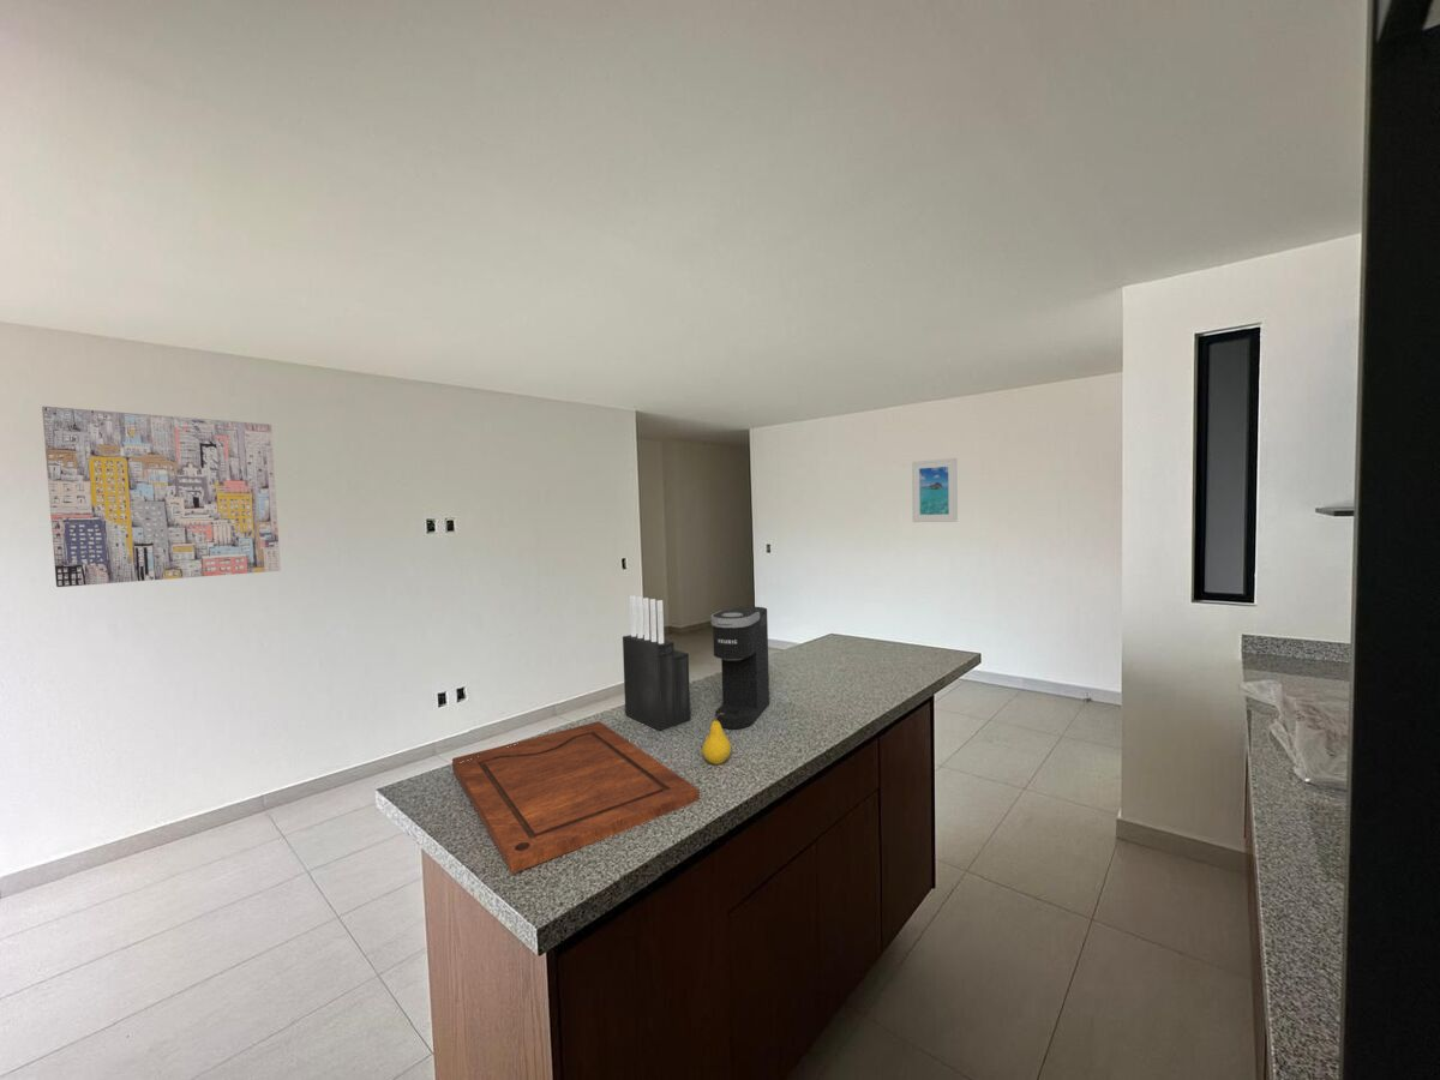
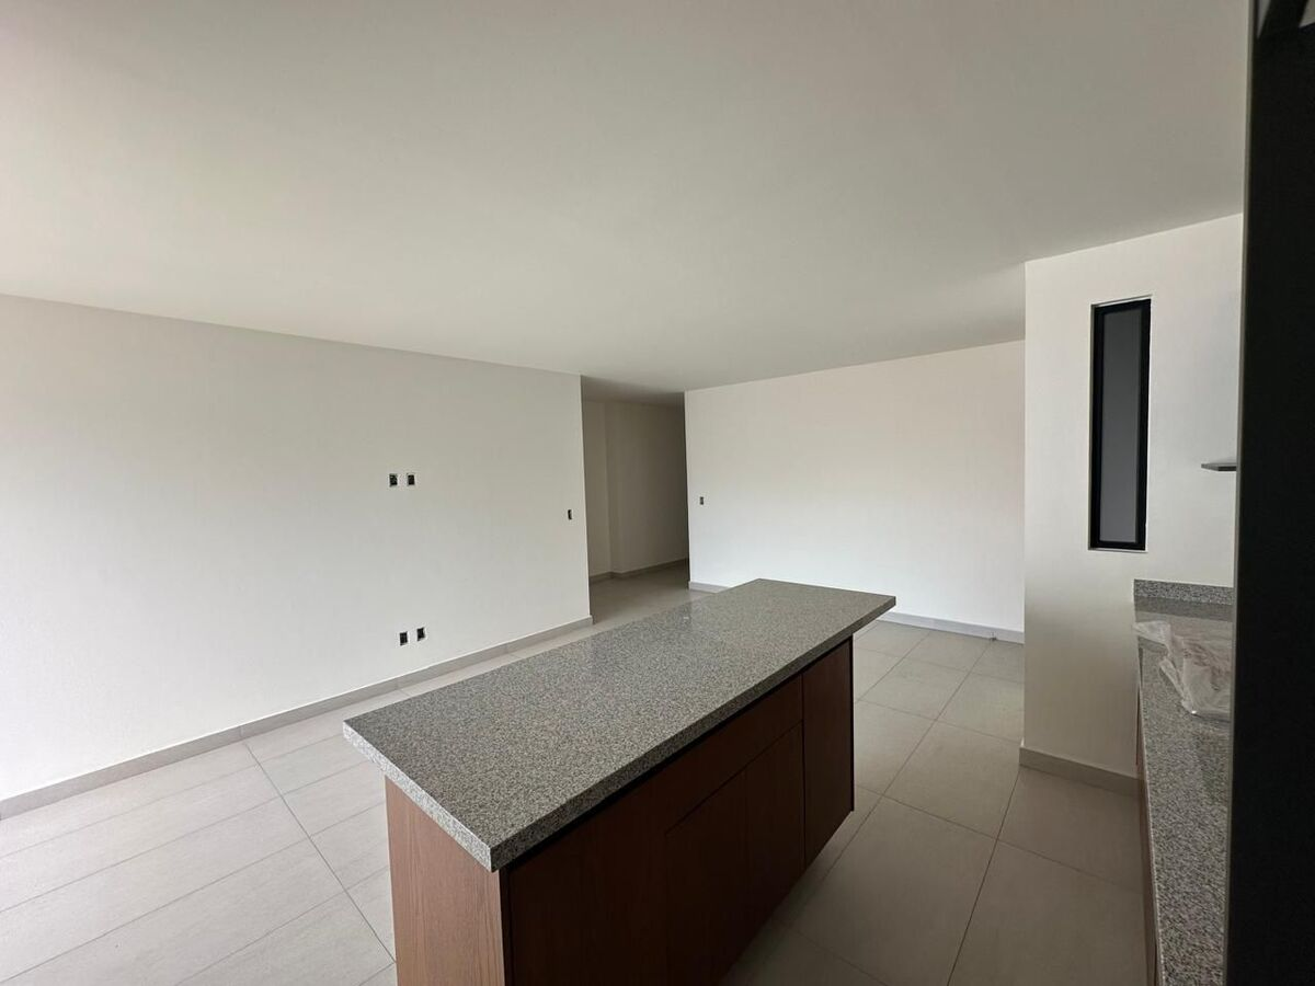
- wall art (174, 497)
- coffee maker (742, 661)
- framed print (934, 491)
- fruit (715, 736)
- knife block (658, 656)
- cutting board (566, 778)
